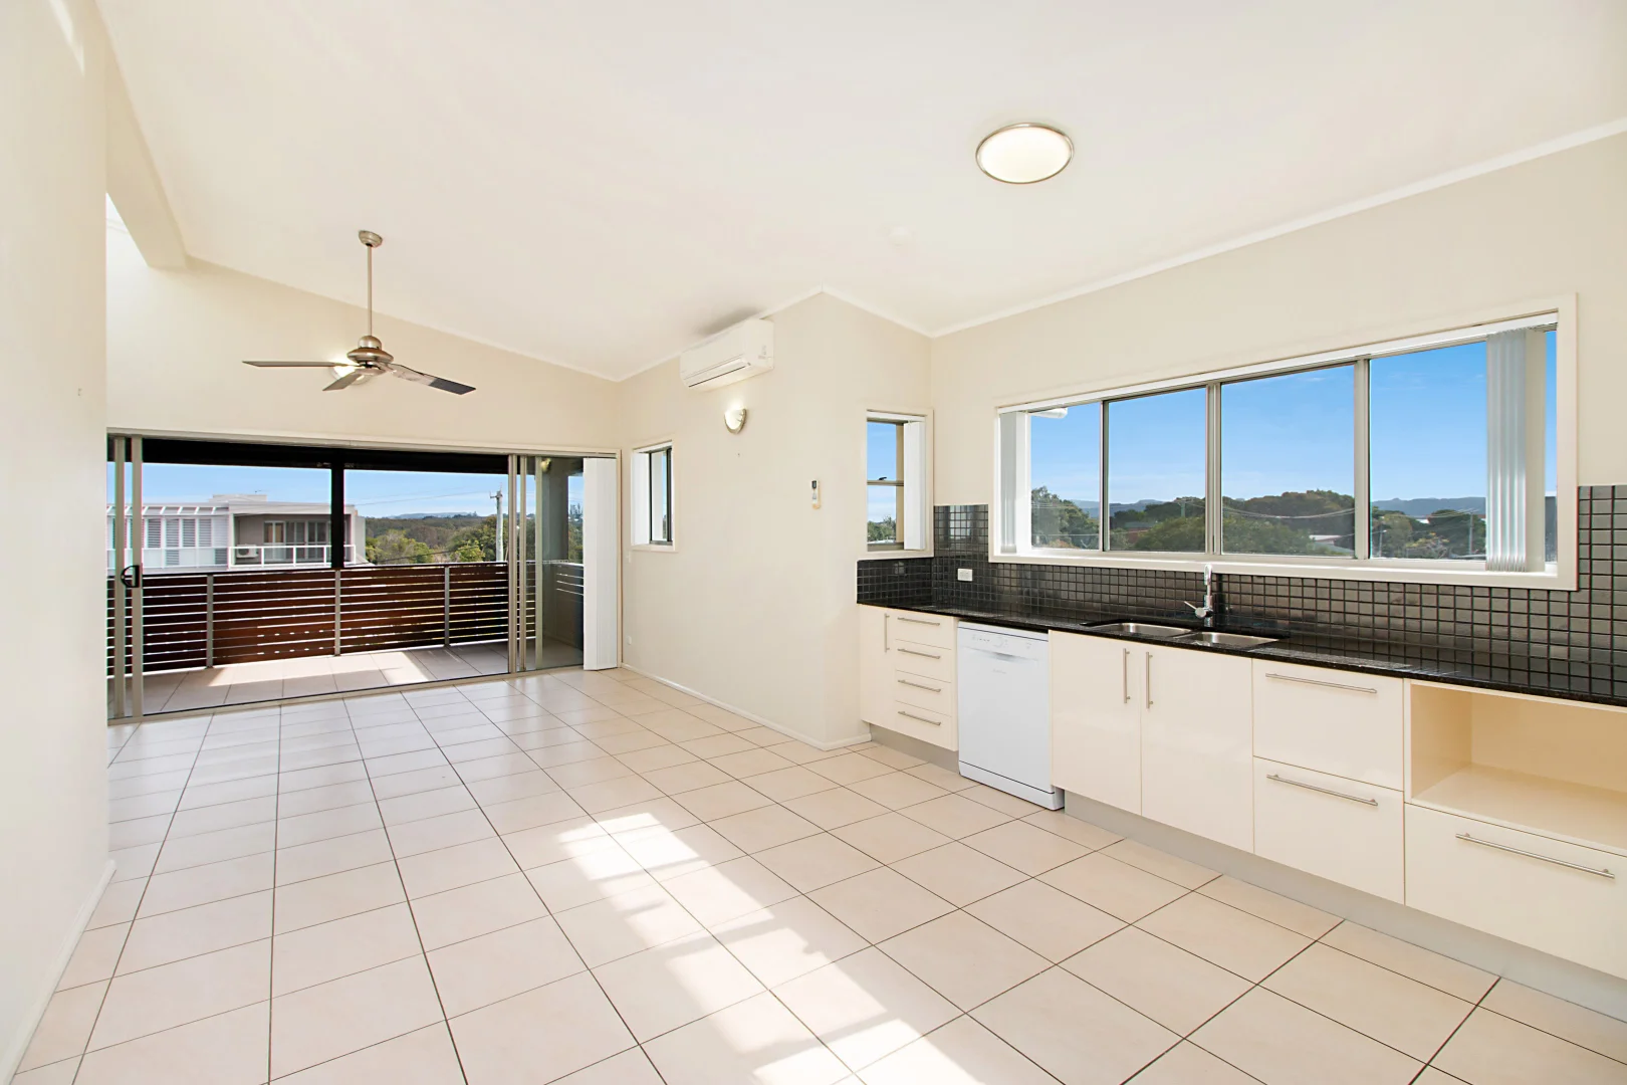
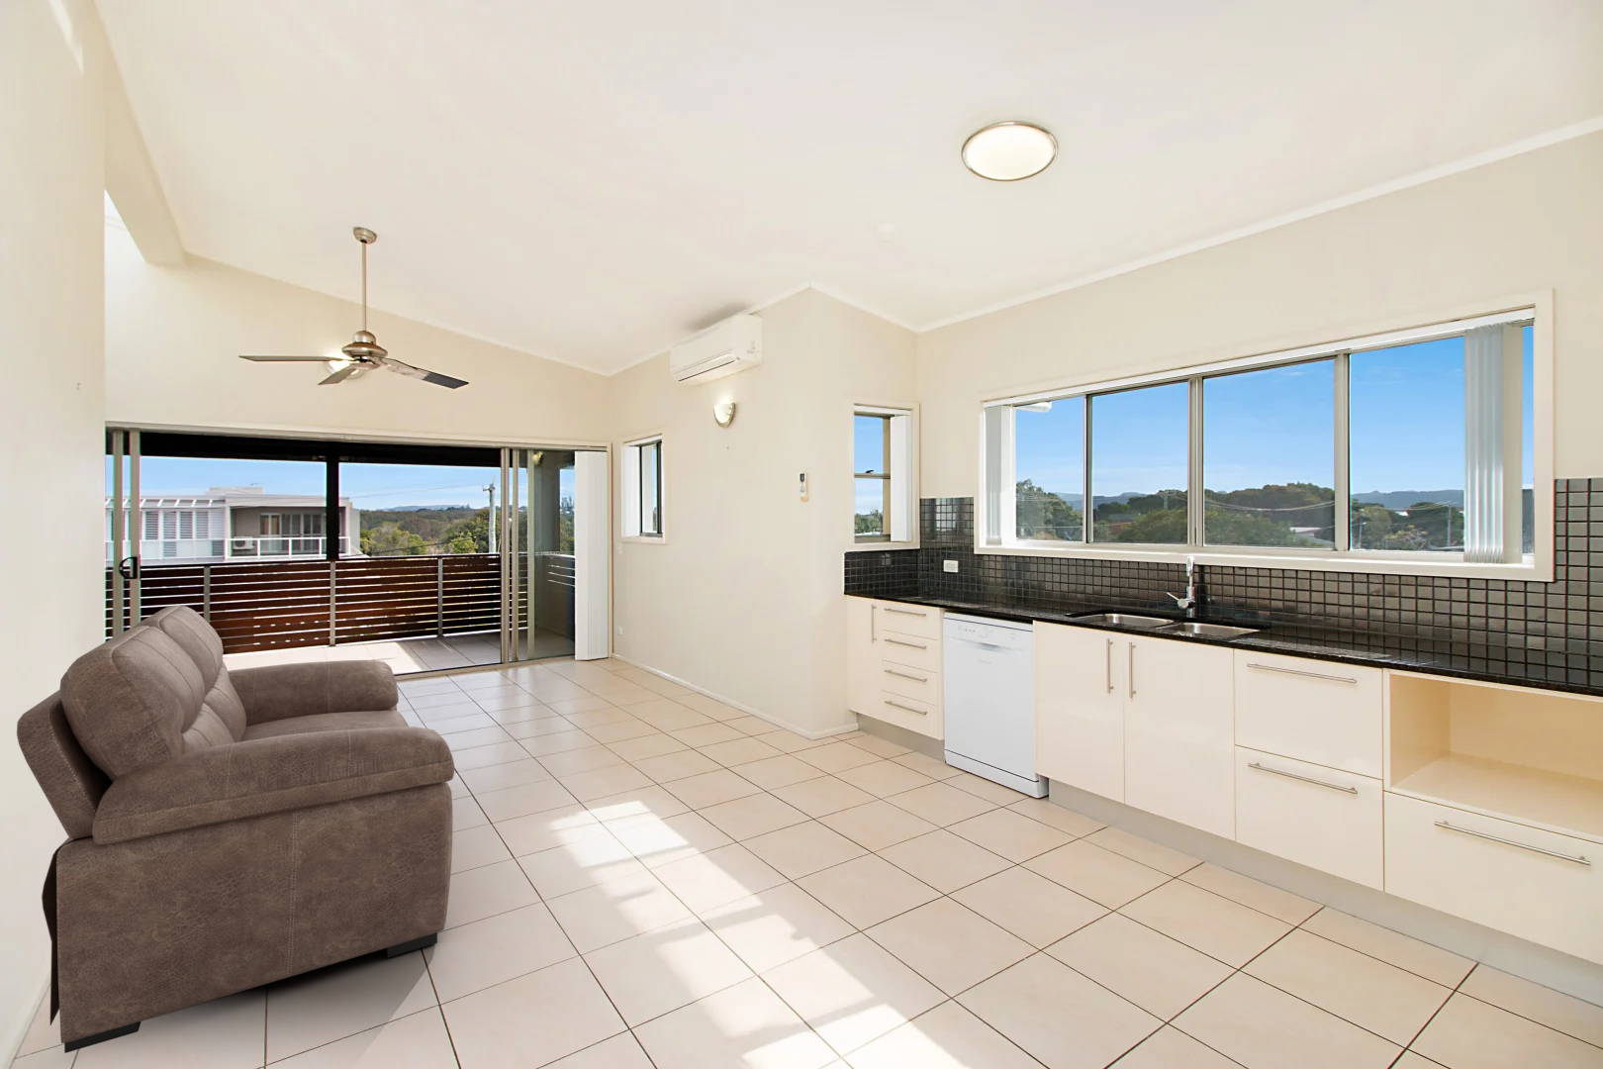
+ sofa (271, 749)
